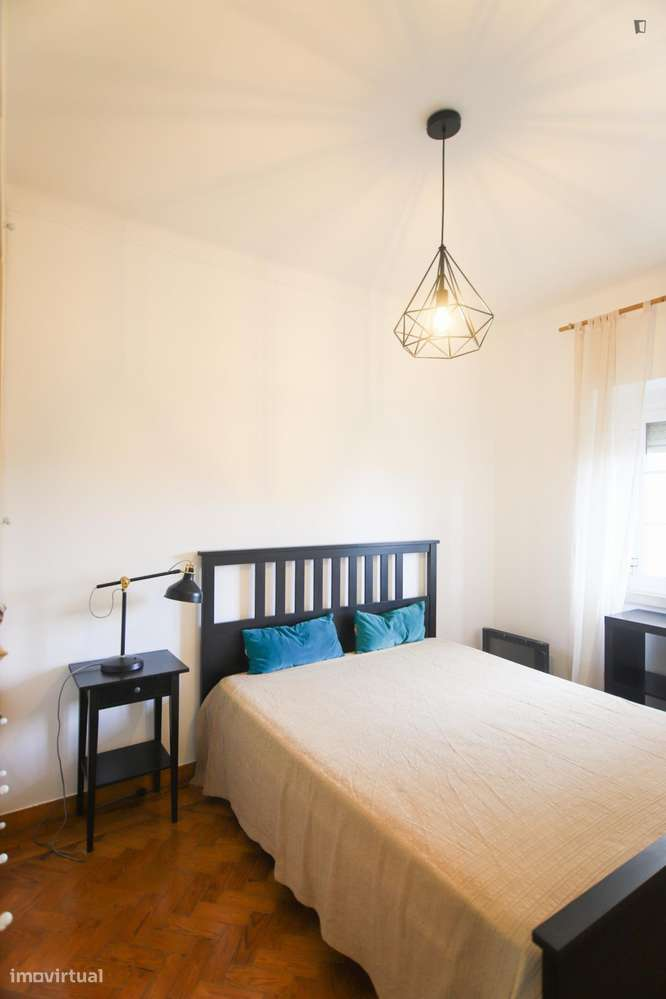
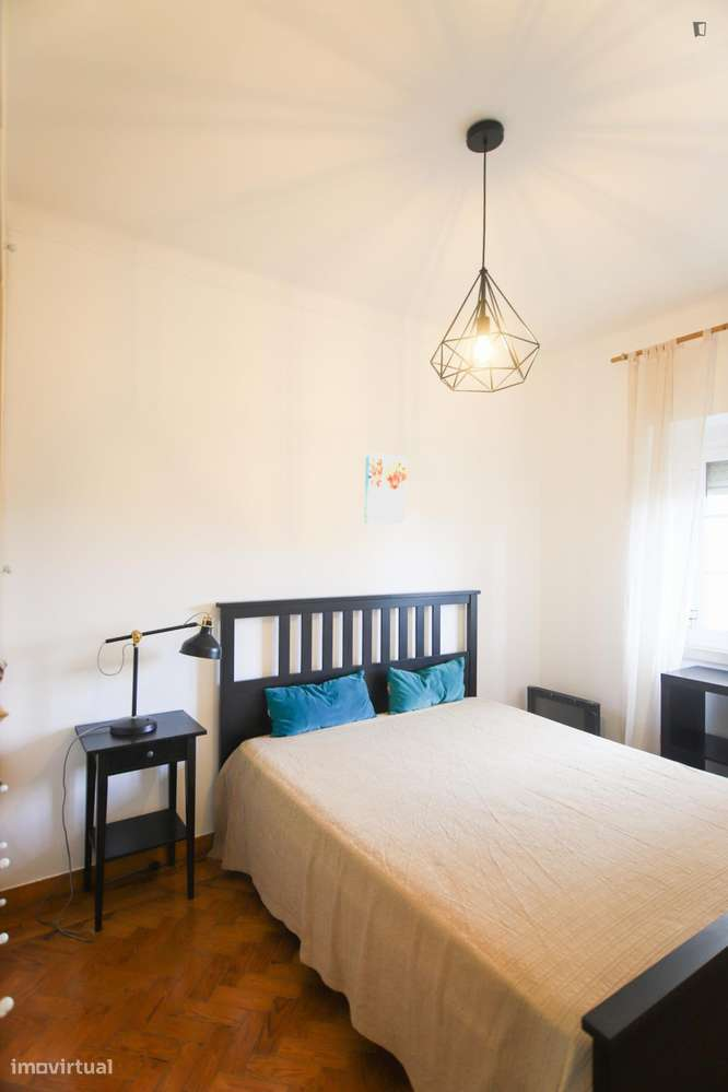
+ wall art (386, 489)
